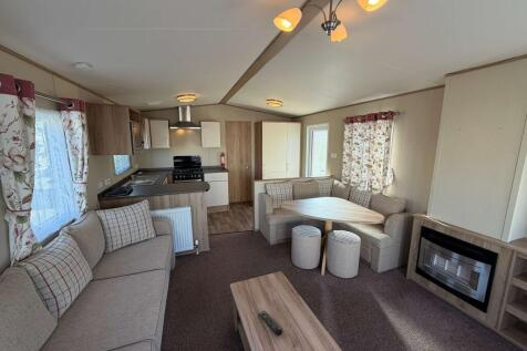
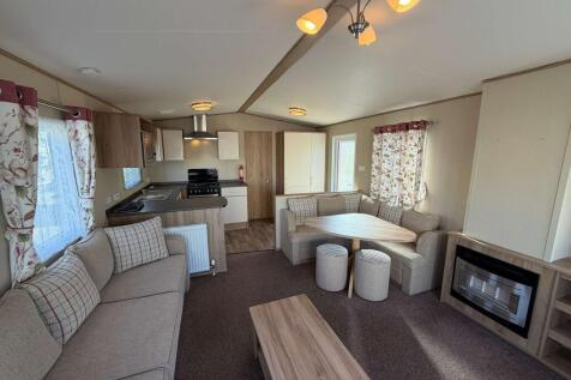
- remote control (269, 321)
